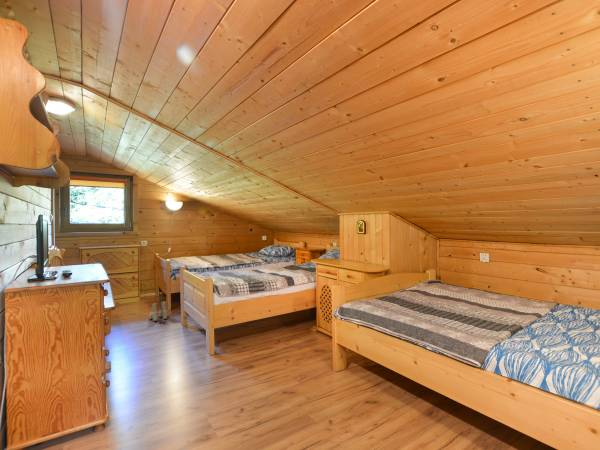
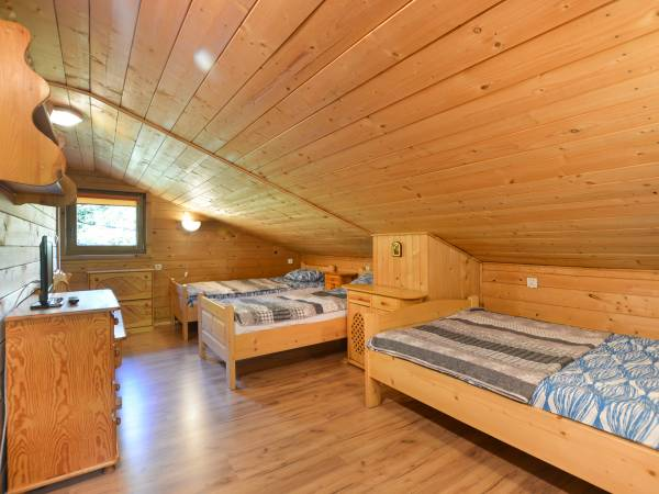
- boots (157, 309)
